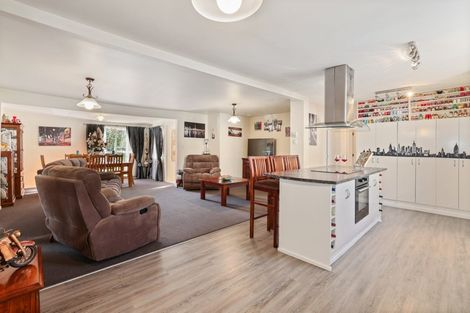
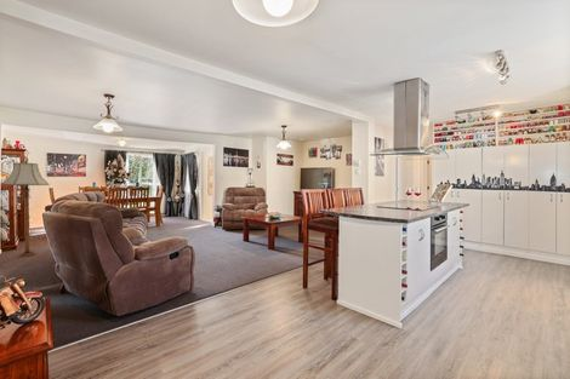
+ floor lamp (25, 207)
